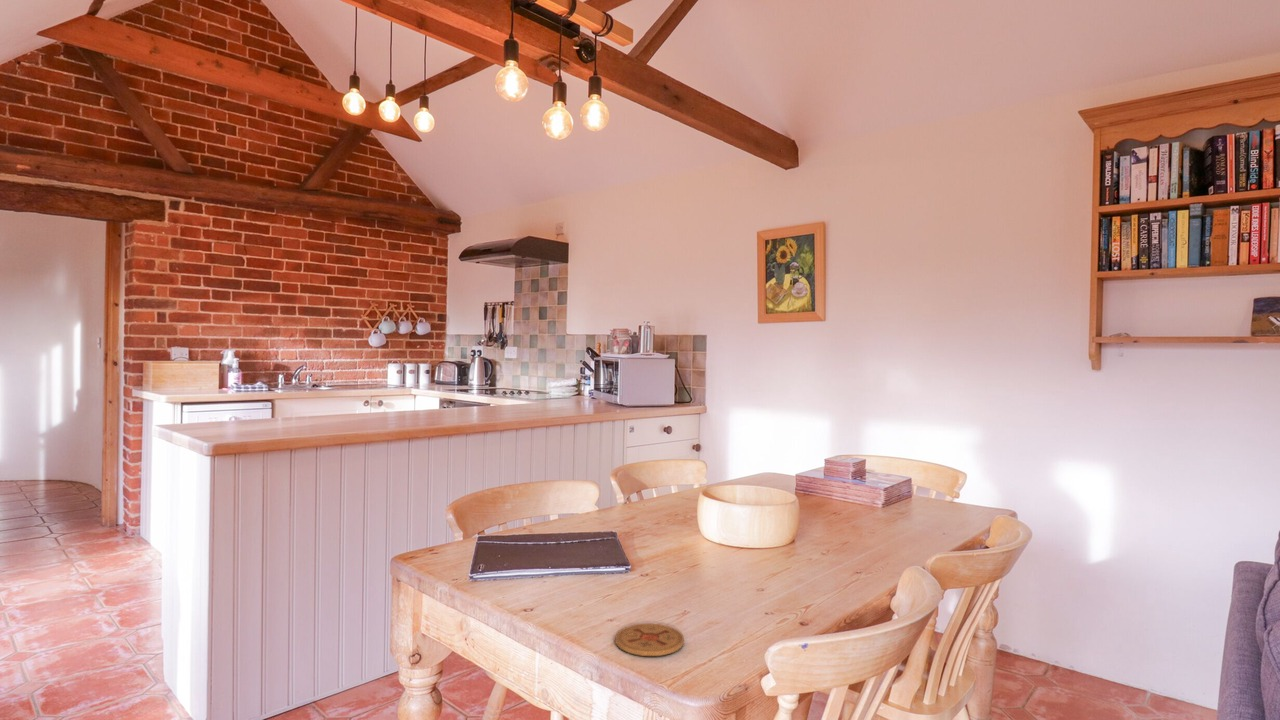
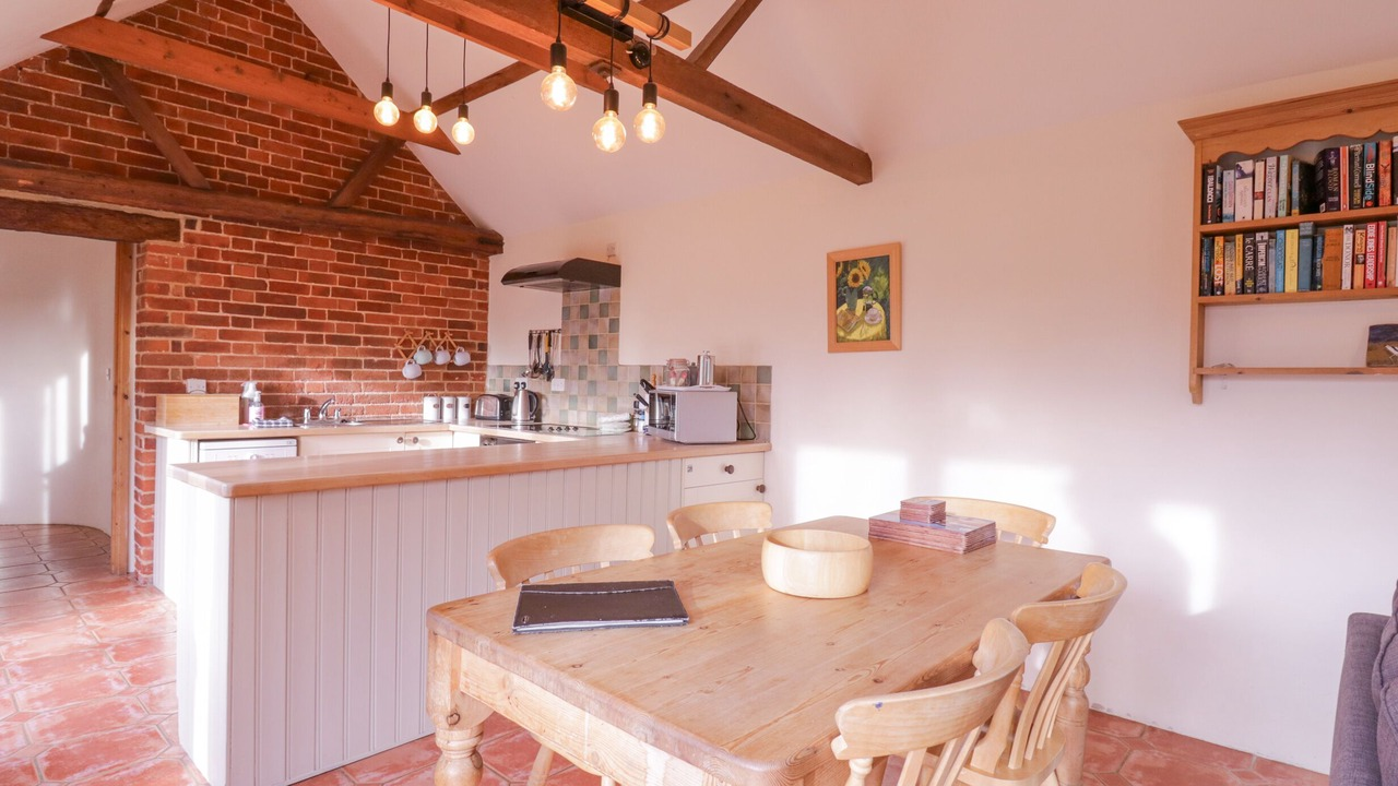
- coaster (649, 639)
